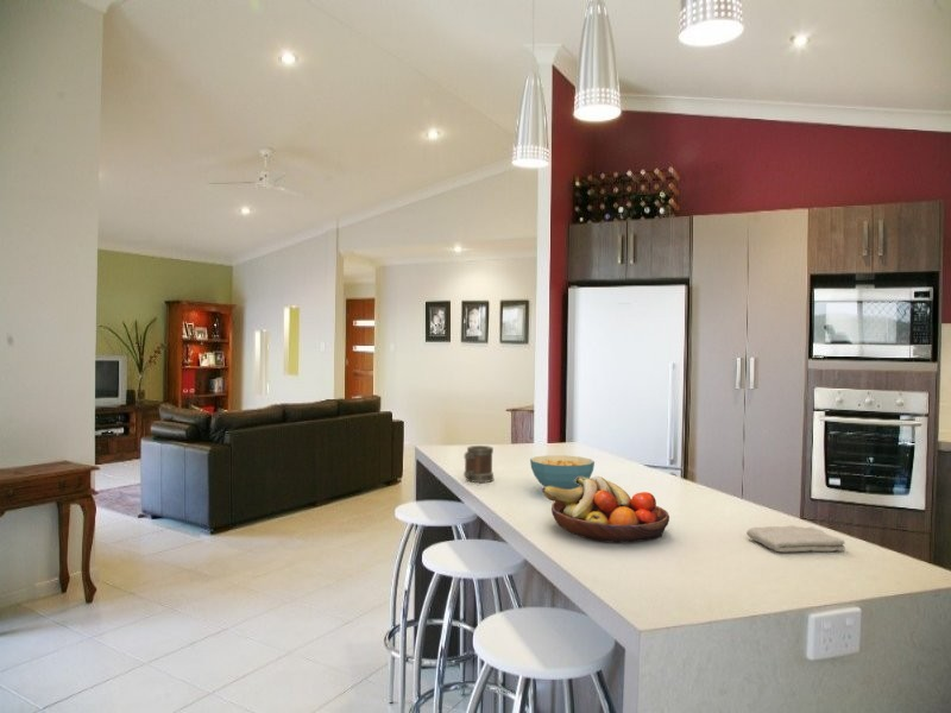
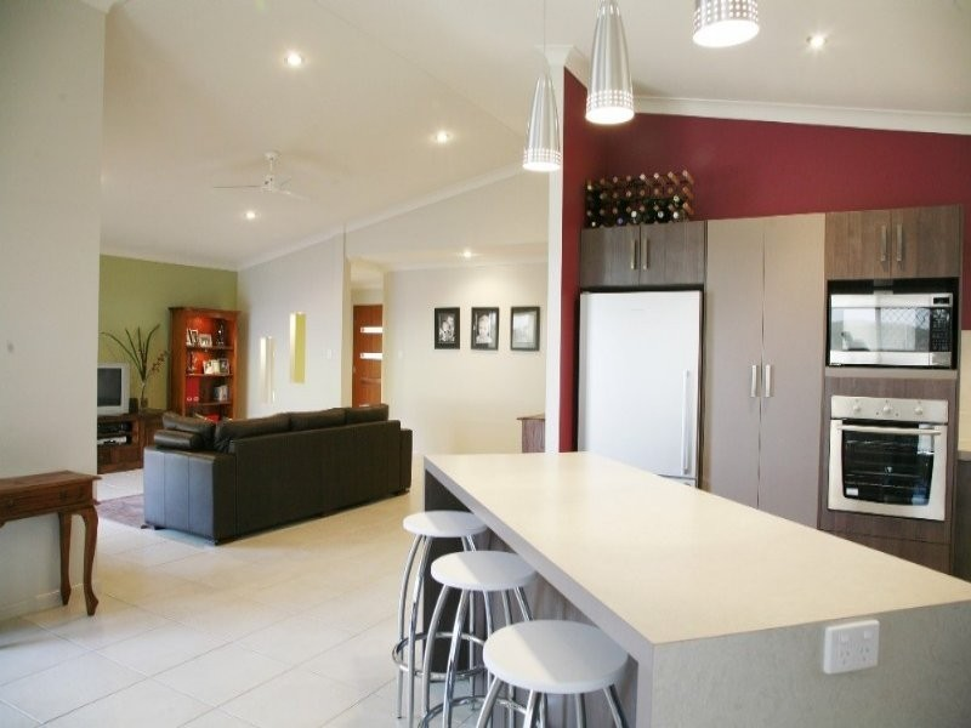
- mug (477, 463)
- washcloth (795, 538)
- cereal bowl (561, 475)
- fruit bowl (607, 504)
